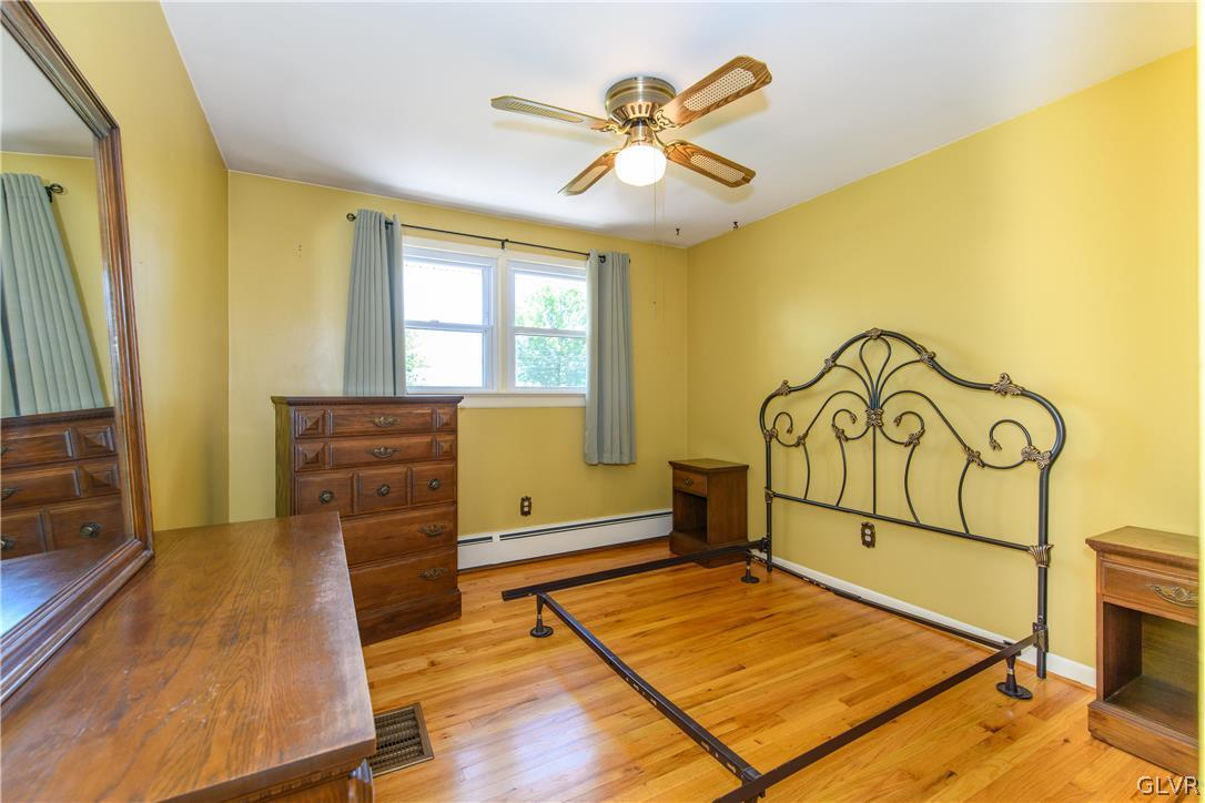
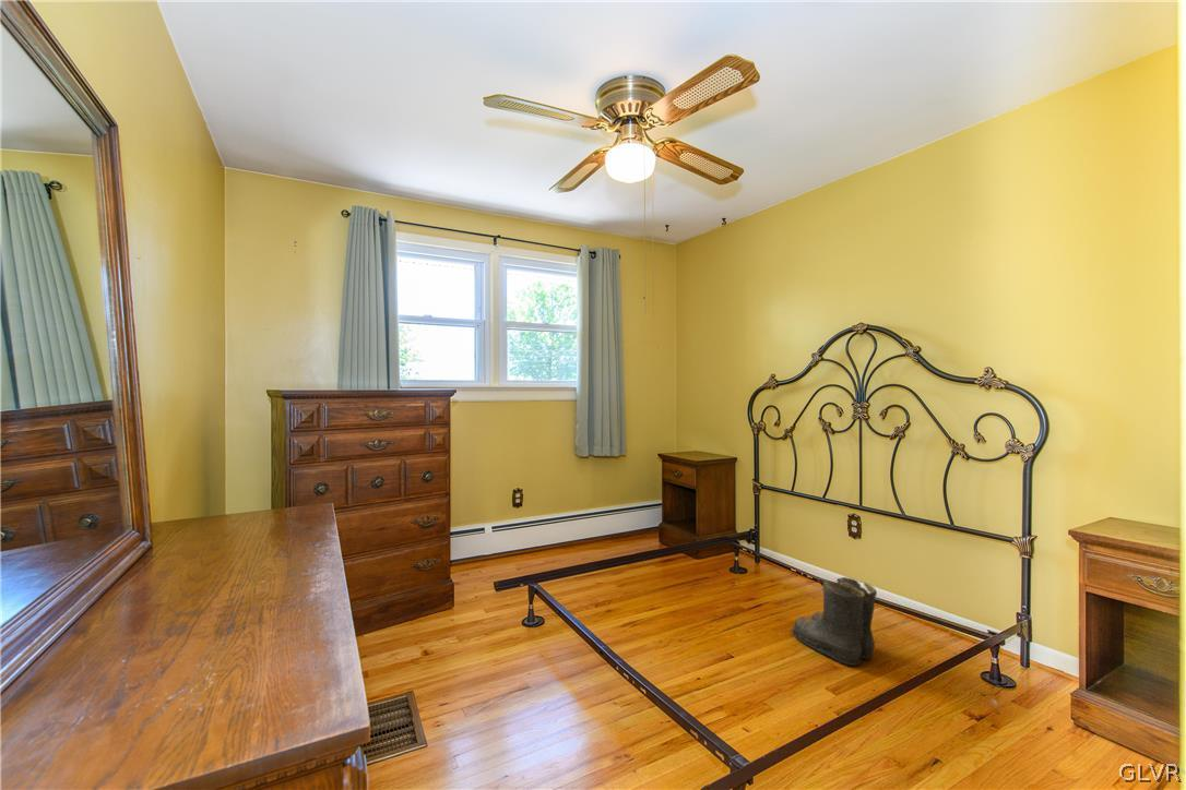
+ boots (833, 611)
